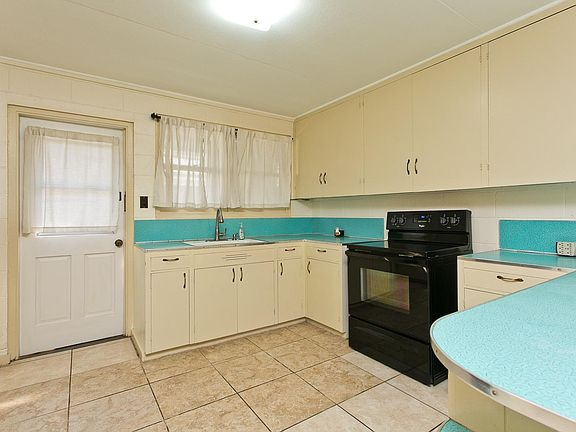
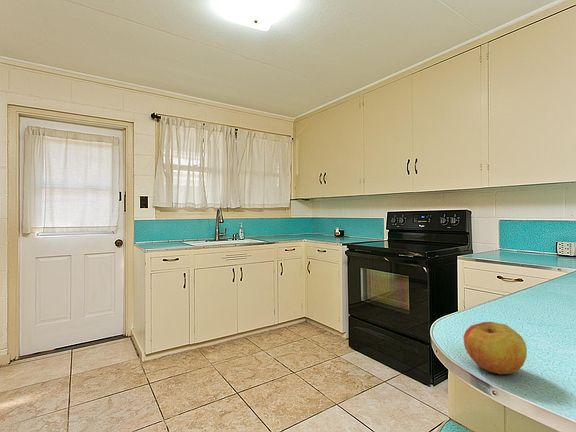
+ apple (494, 346)
